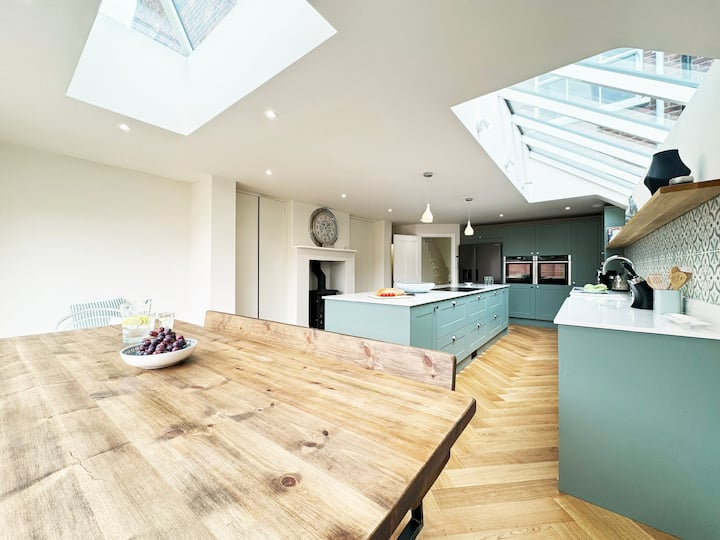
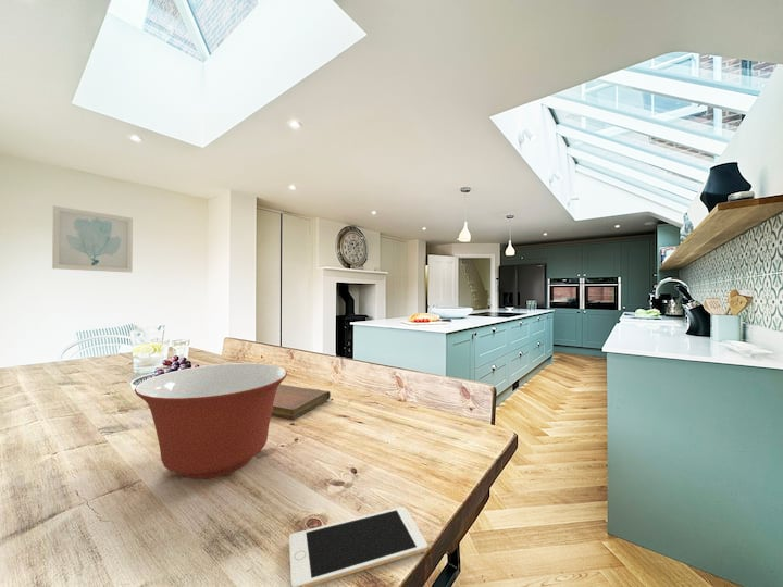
+ wall art (95, 241)
+ mixing bowl (217, 417)
+ notebook (278, 398)
+ cell phone (357, 542)
